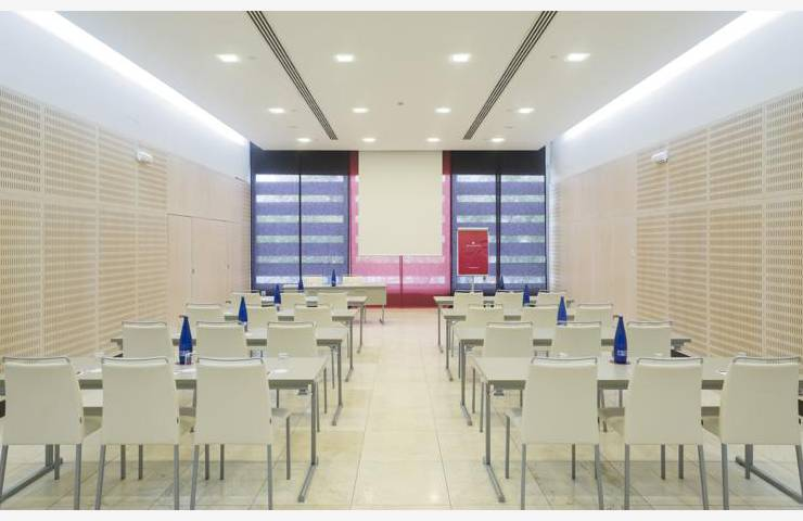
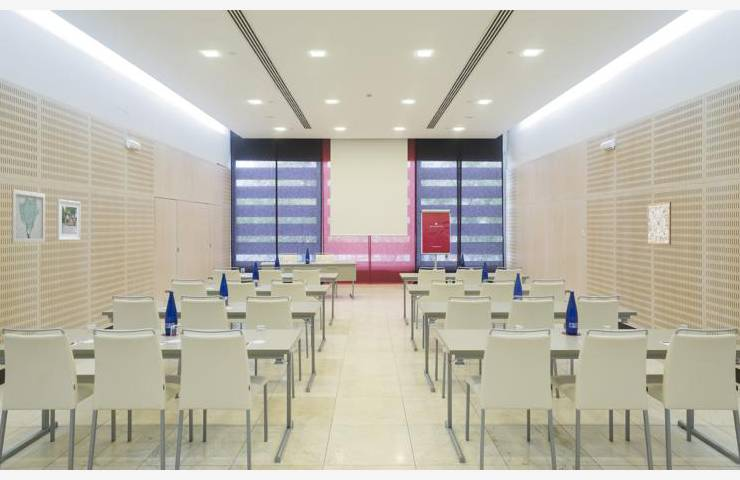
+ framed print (69, 220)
+ wall art (29, 217)
+ wall art (659, 223)
